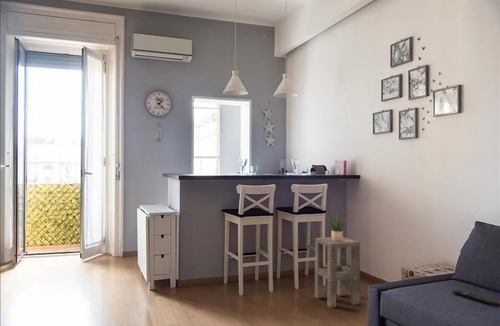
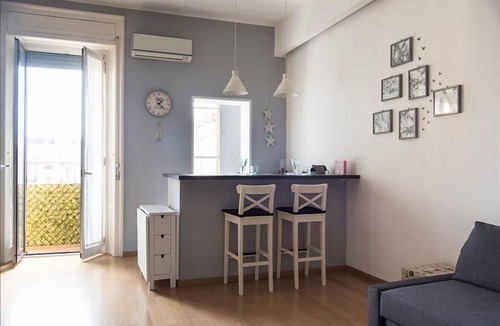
- side table (336, 270)
- potted plant (336, 225)
- remote control (476, 297)
